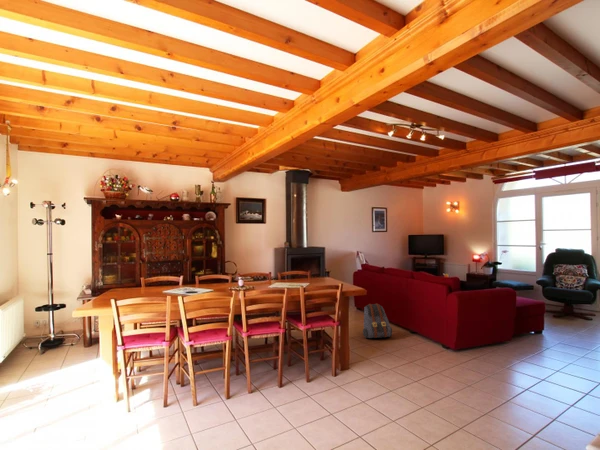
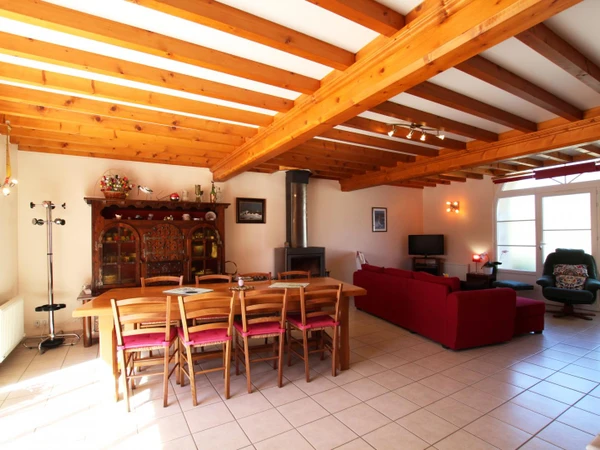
- backpack (375, 320)
